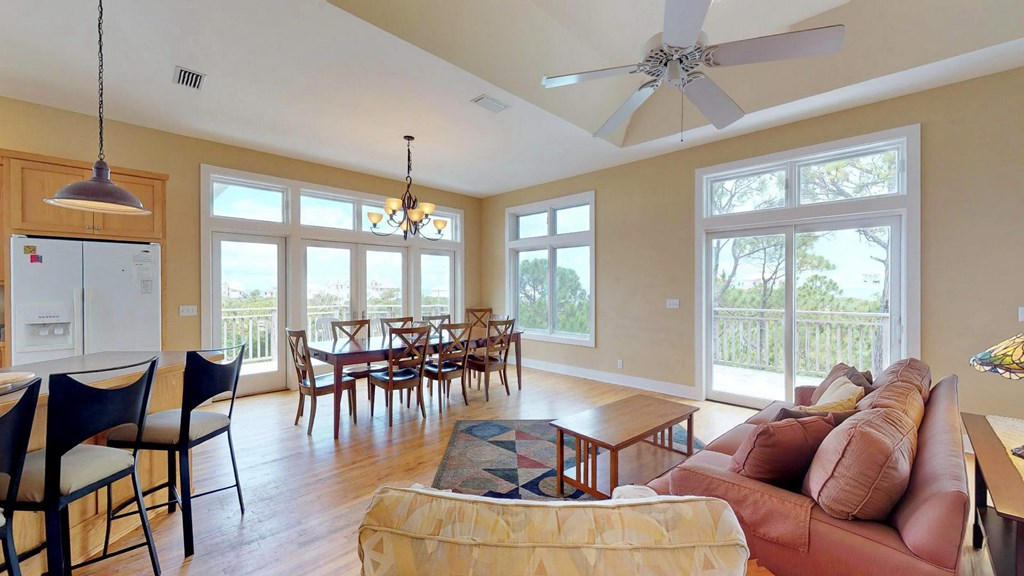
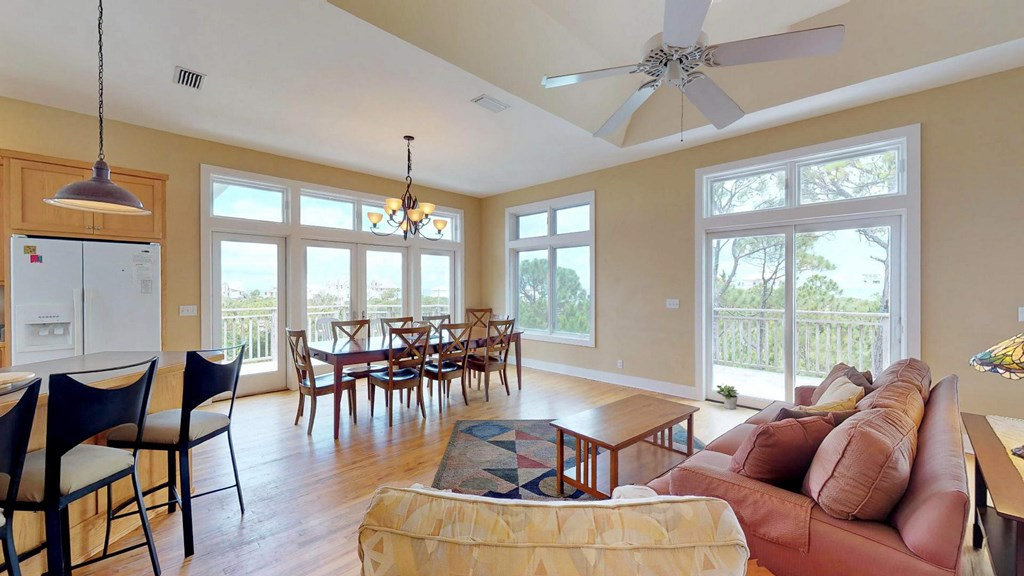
+ potted plant (726, 395)
